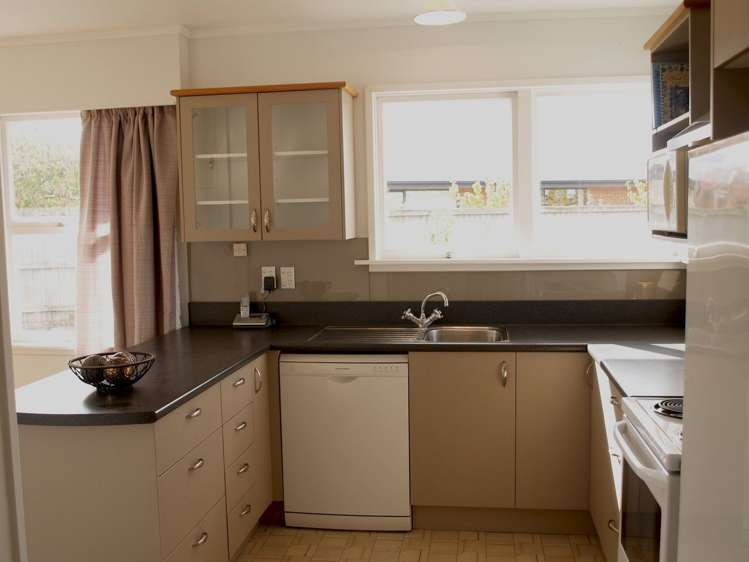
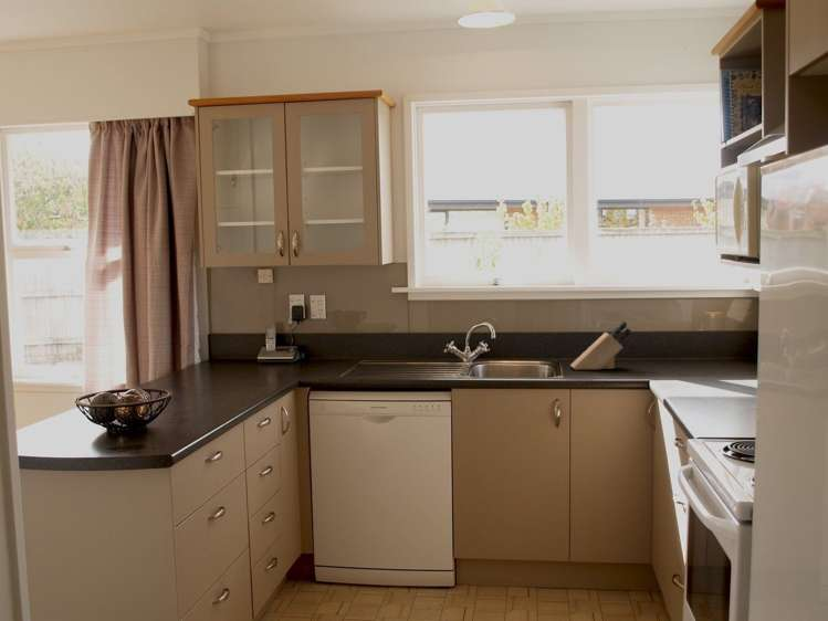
+ knife block (600, 345)
